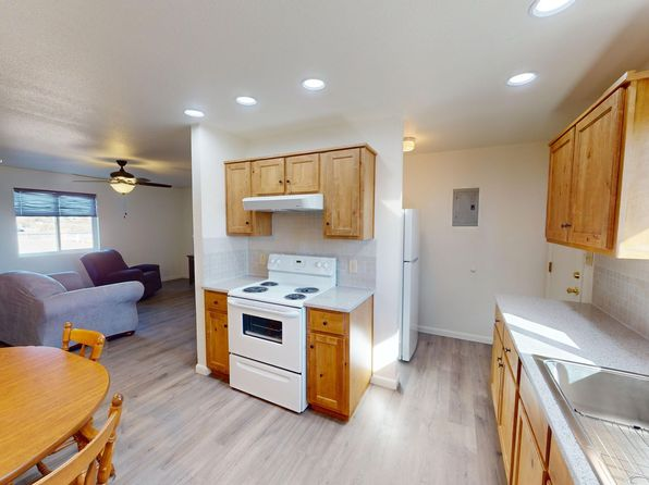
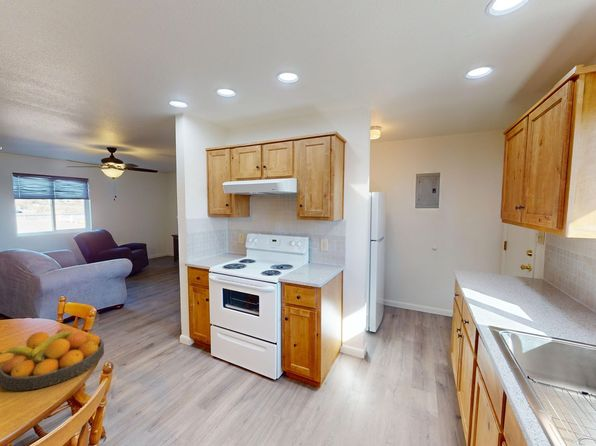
+ fruit bowl (56, 349)
